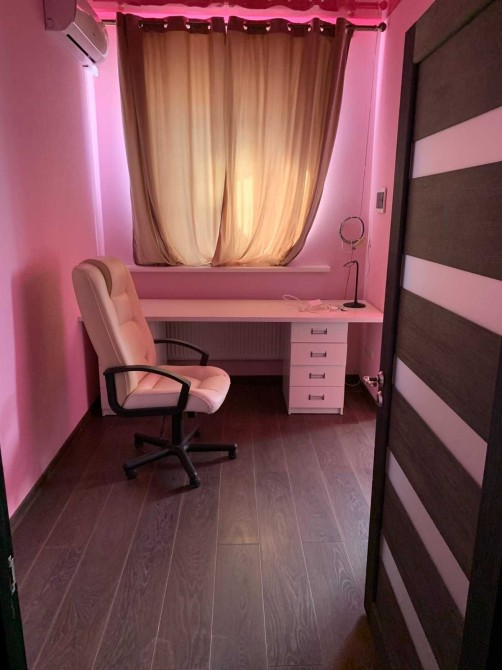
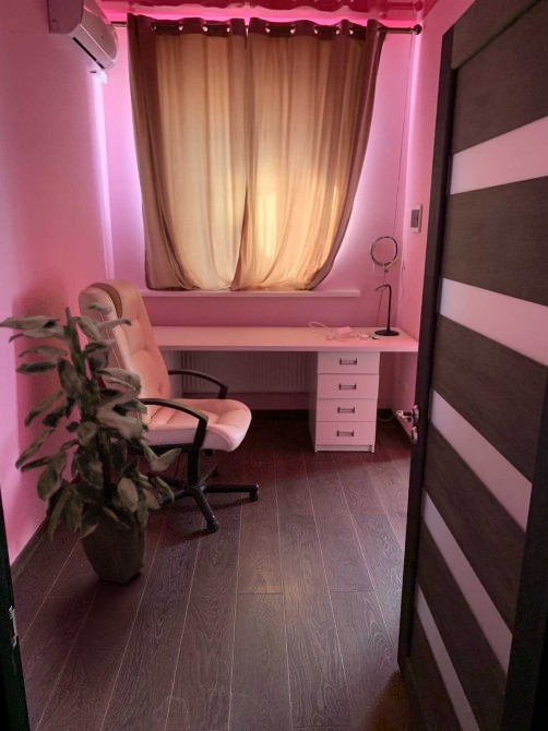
+ indoor plant (95, 446)
